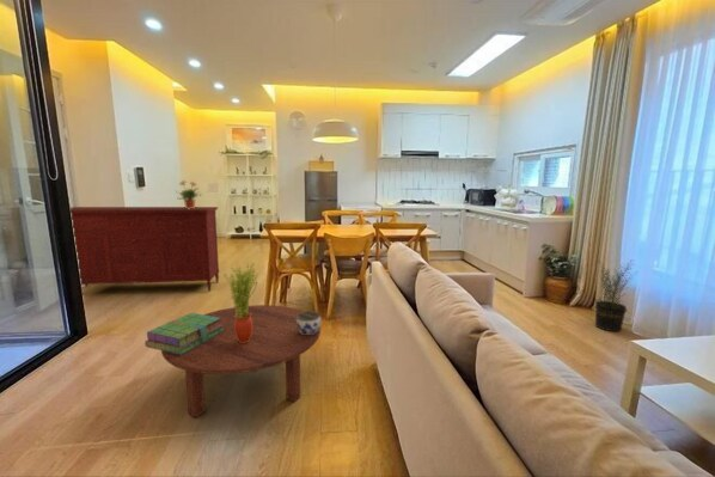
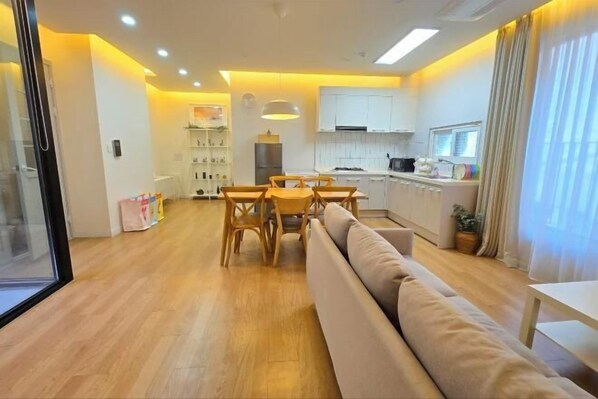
- jar (308, 323)
- coffee table (246, 355)
- sideboard (142, 249)
- potted plant (612, 293)
- stack of books (185, 330)
- potted plant (189, 194)
- potted plant (243, 300)
